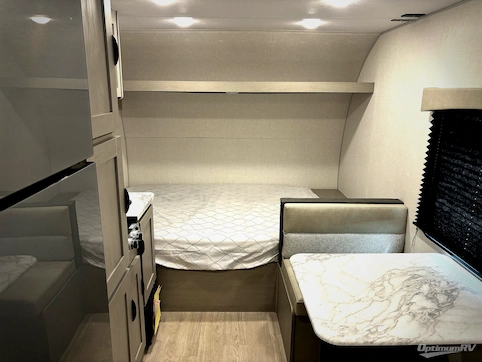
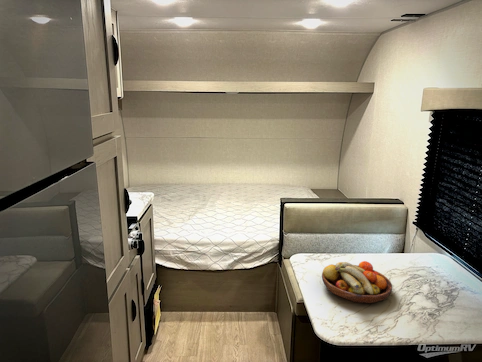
+ fruit bowl (356, 276)
